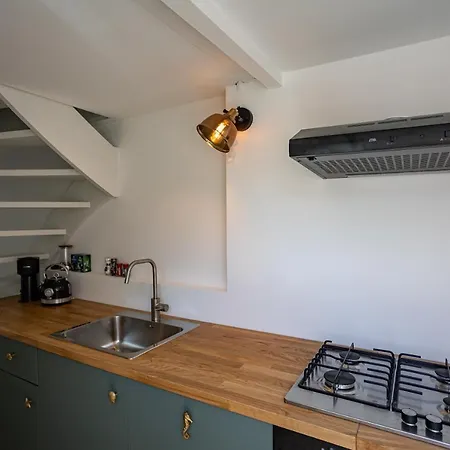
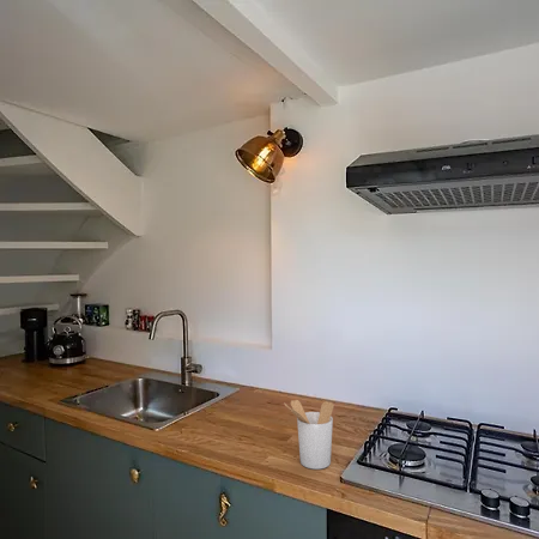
+ utensil holder (308, 431)
